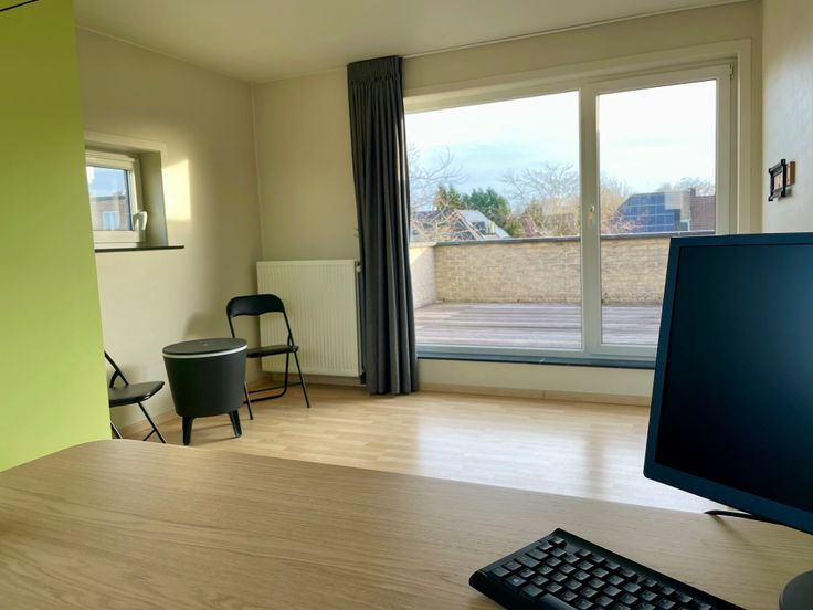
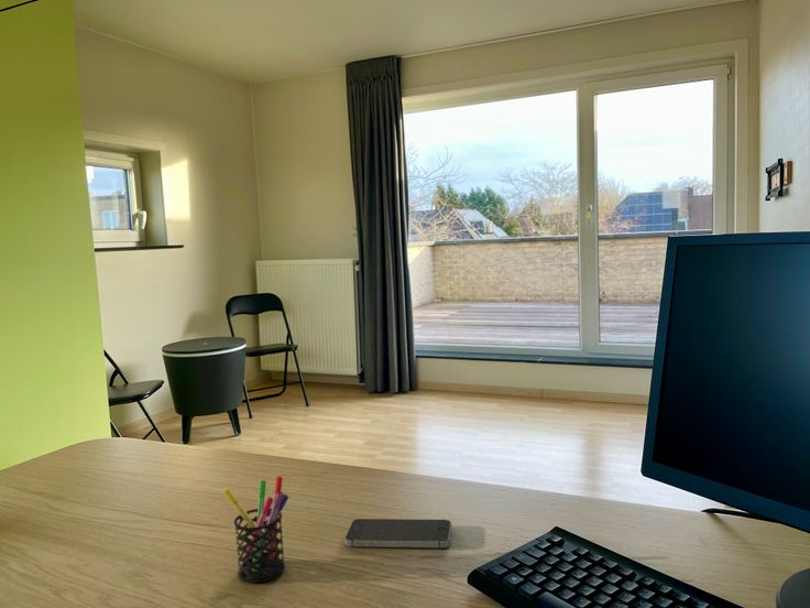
+ pen holder (262, 522)
+ smartphone (398, 532)
